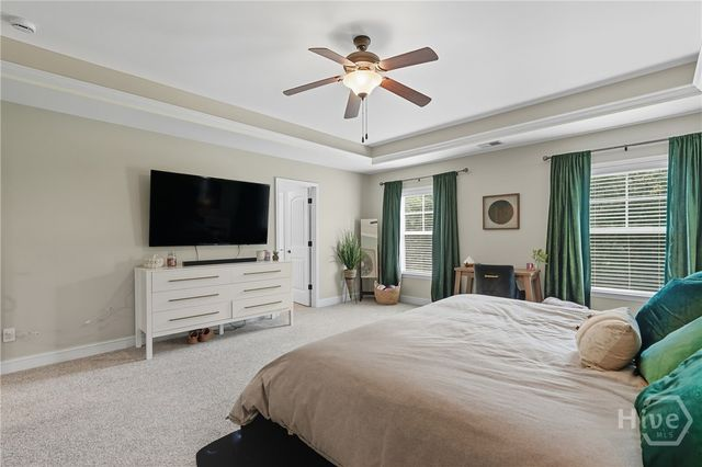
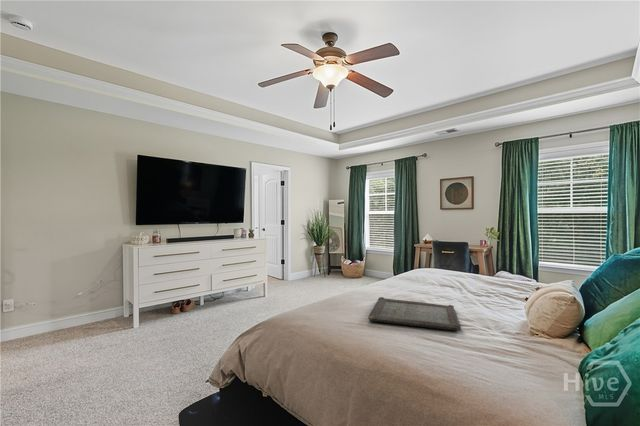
+ serving tray (413, 312)
